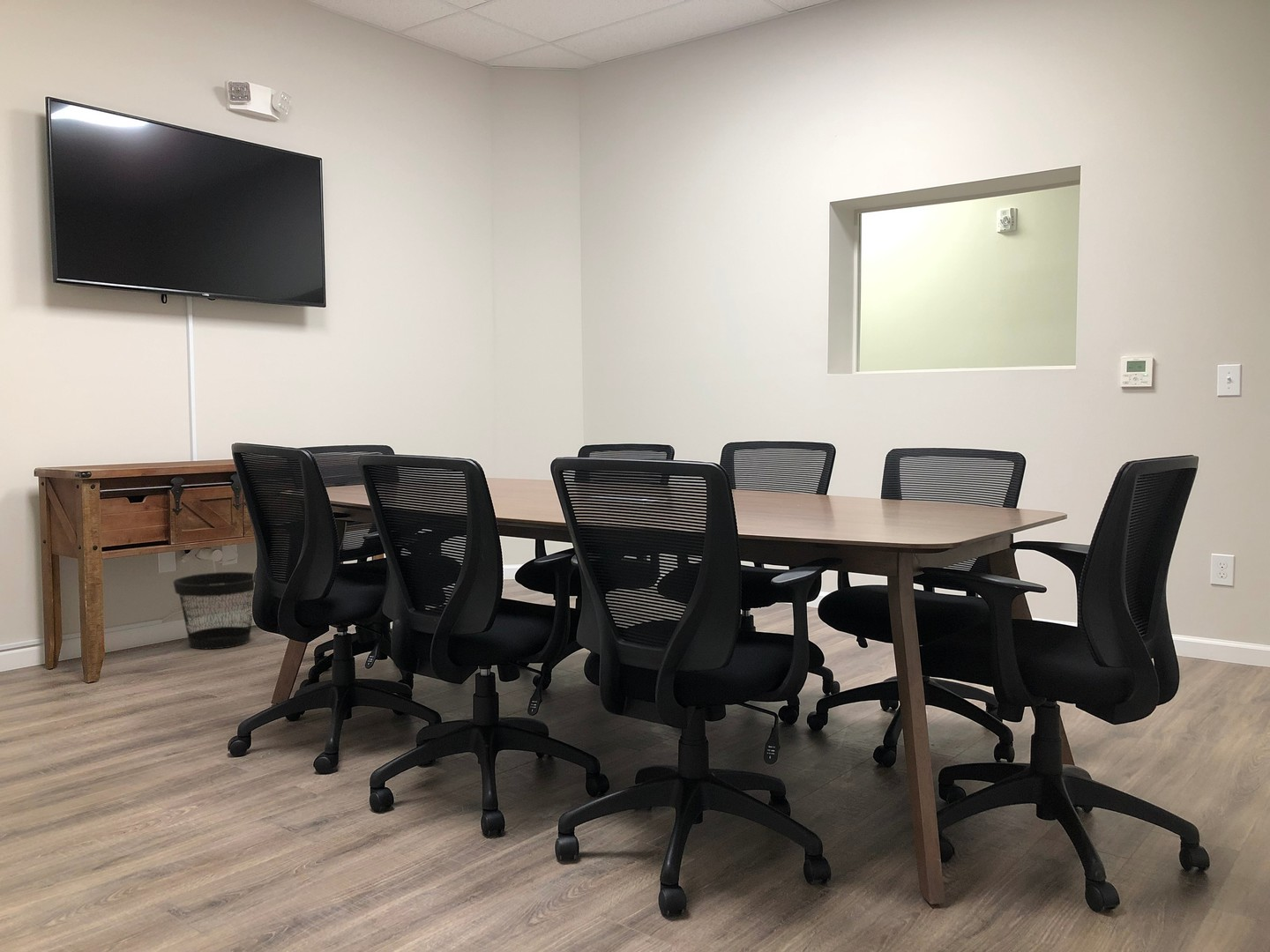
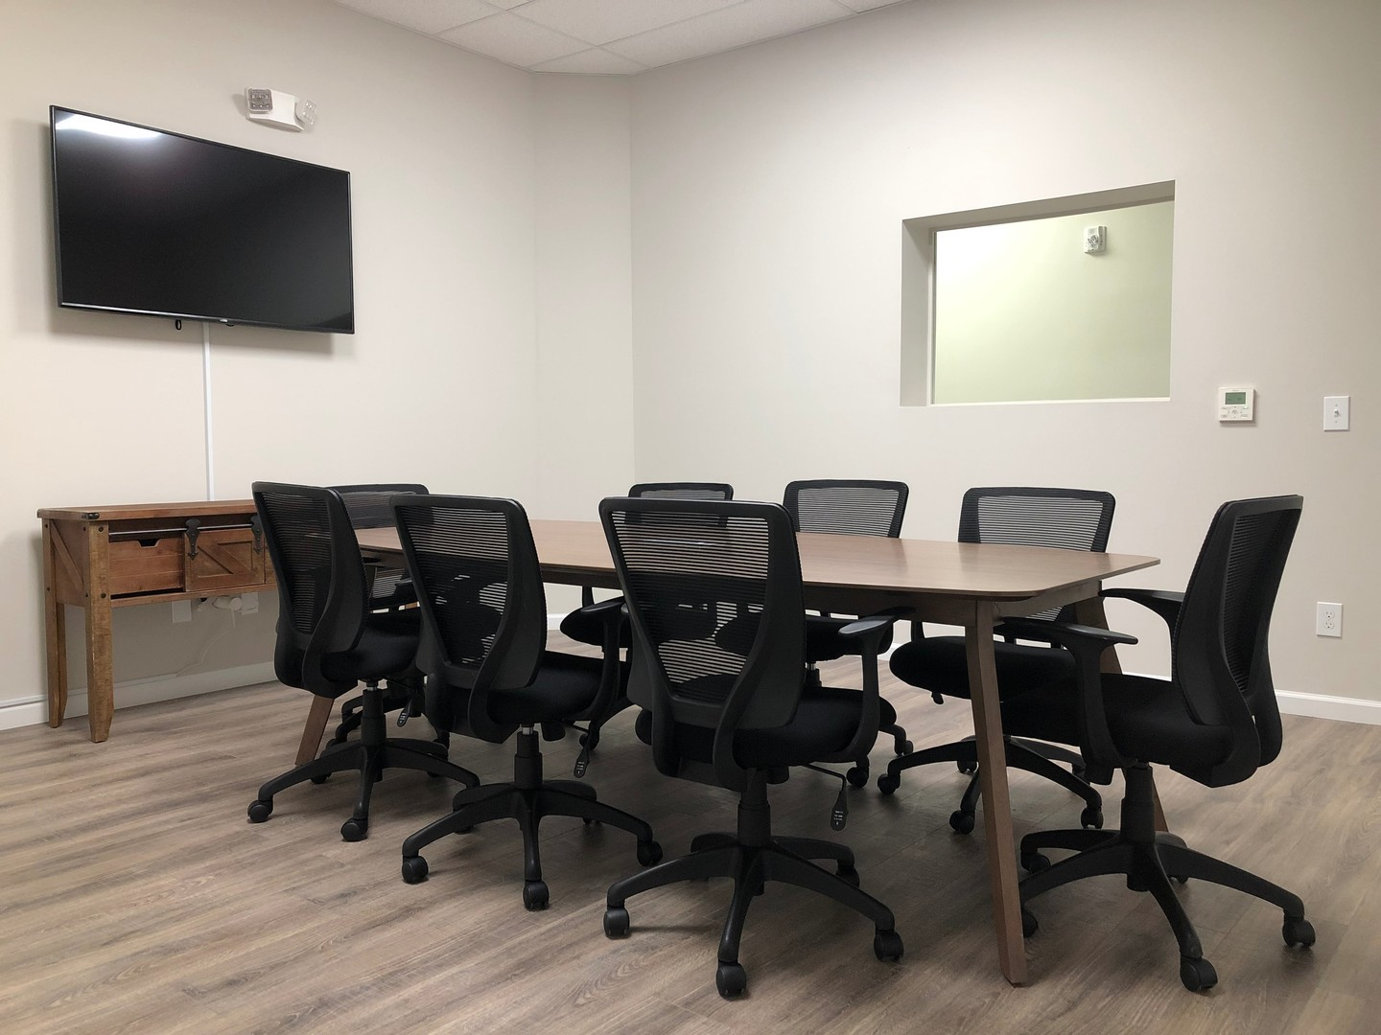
- wastebasket (218, 611)
